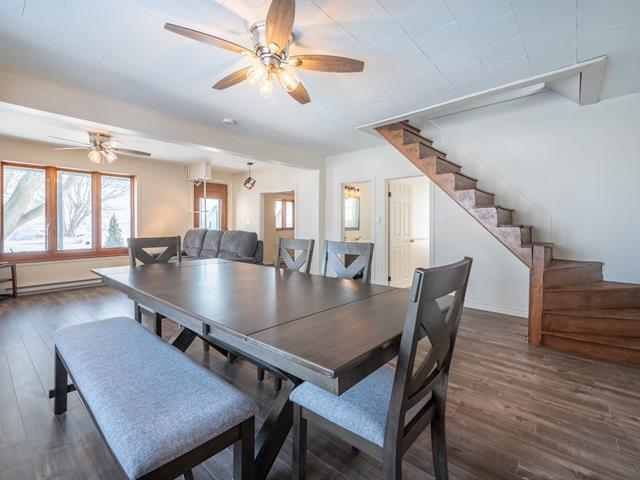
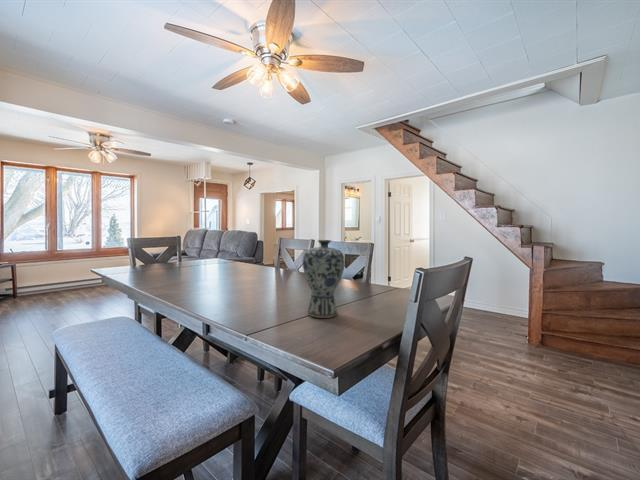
+ vase (323, 276)
